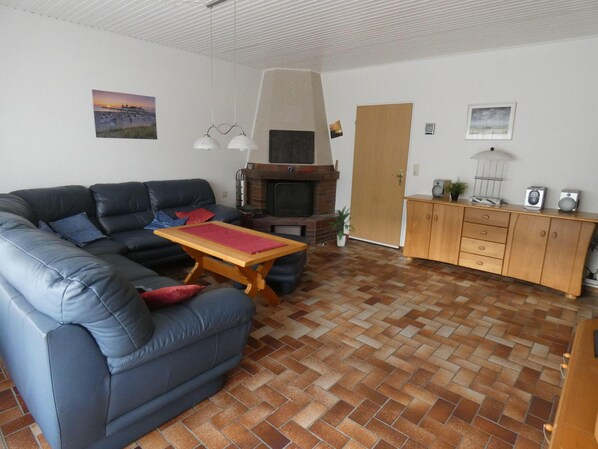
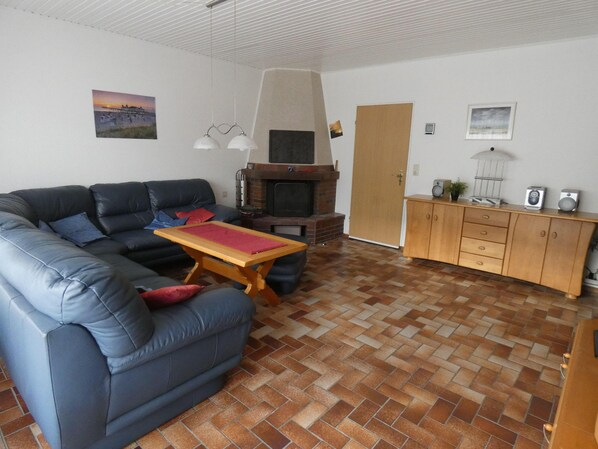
- indoor plant (341, 225)
